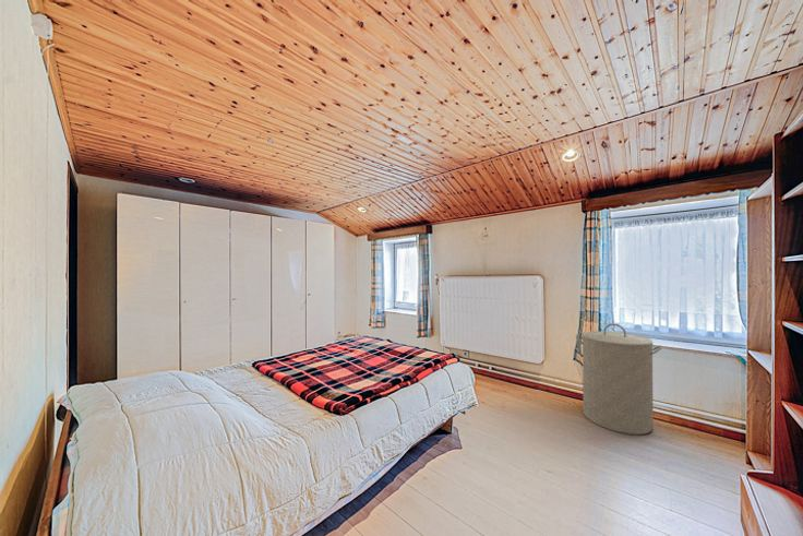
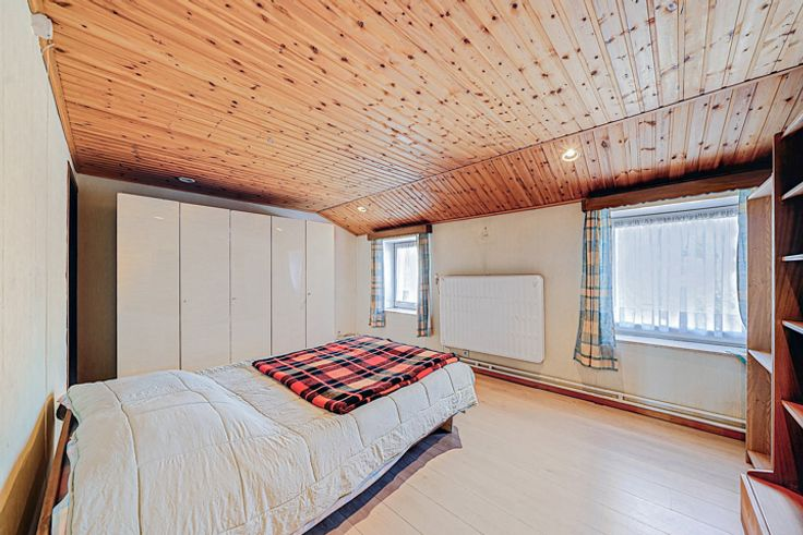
- laundry hamper (615, 371)
